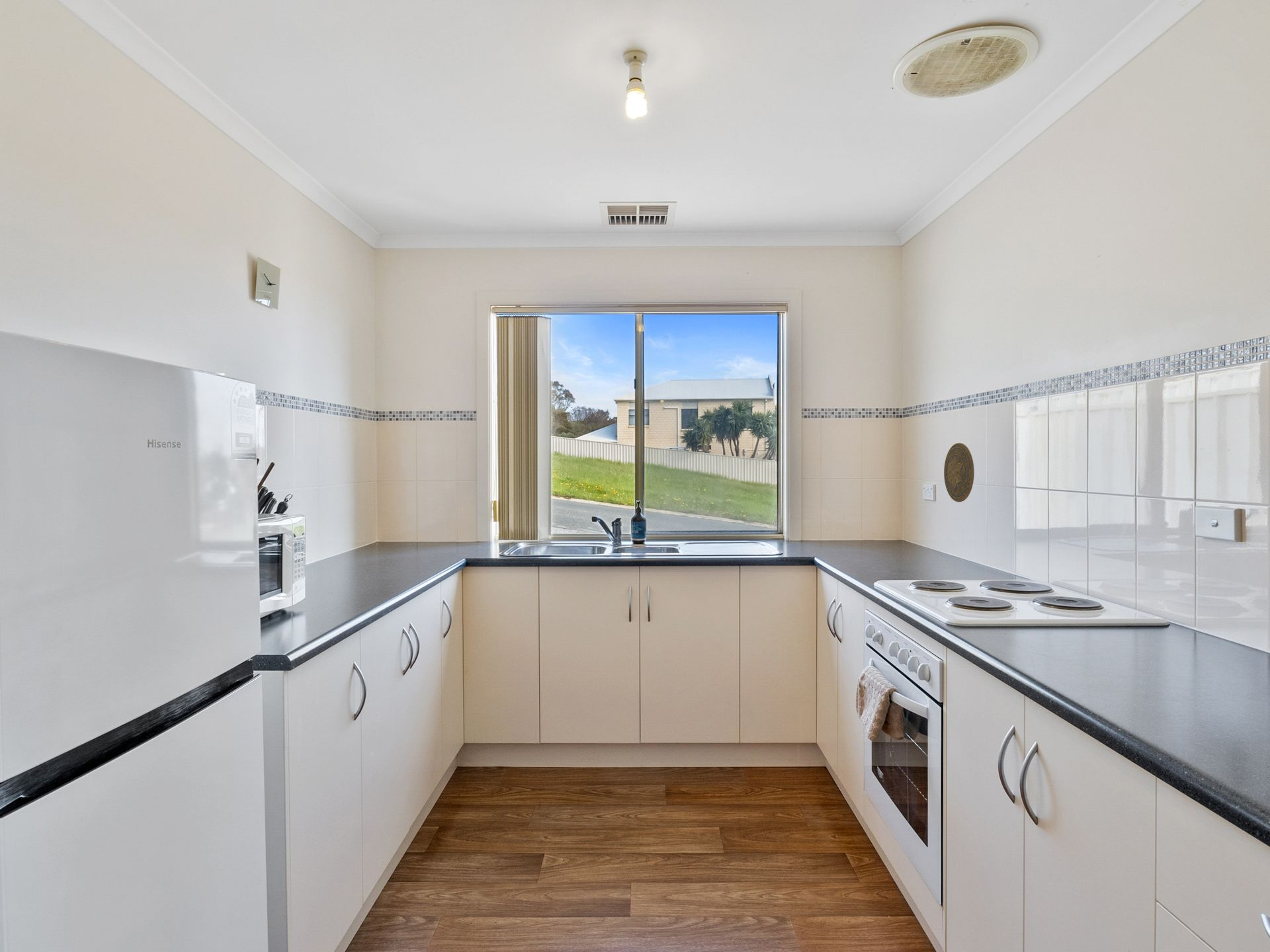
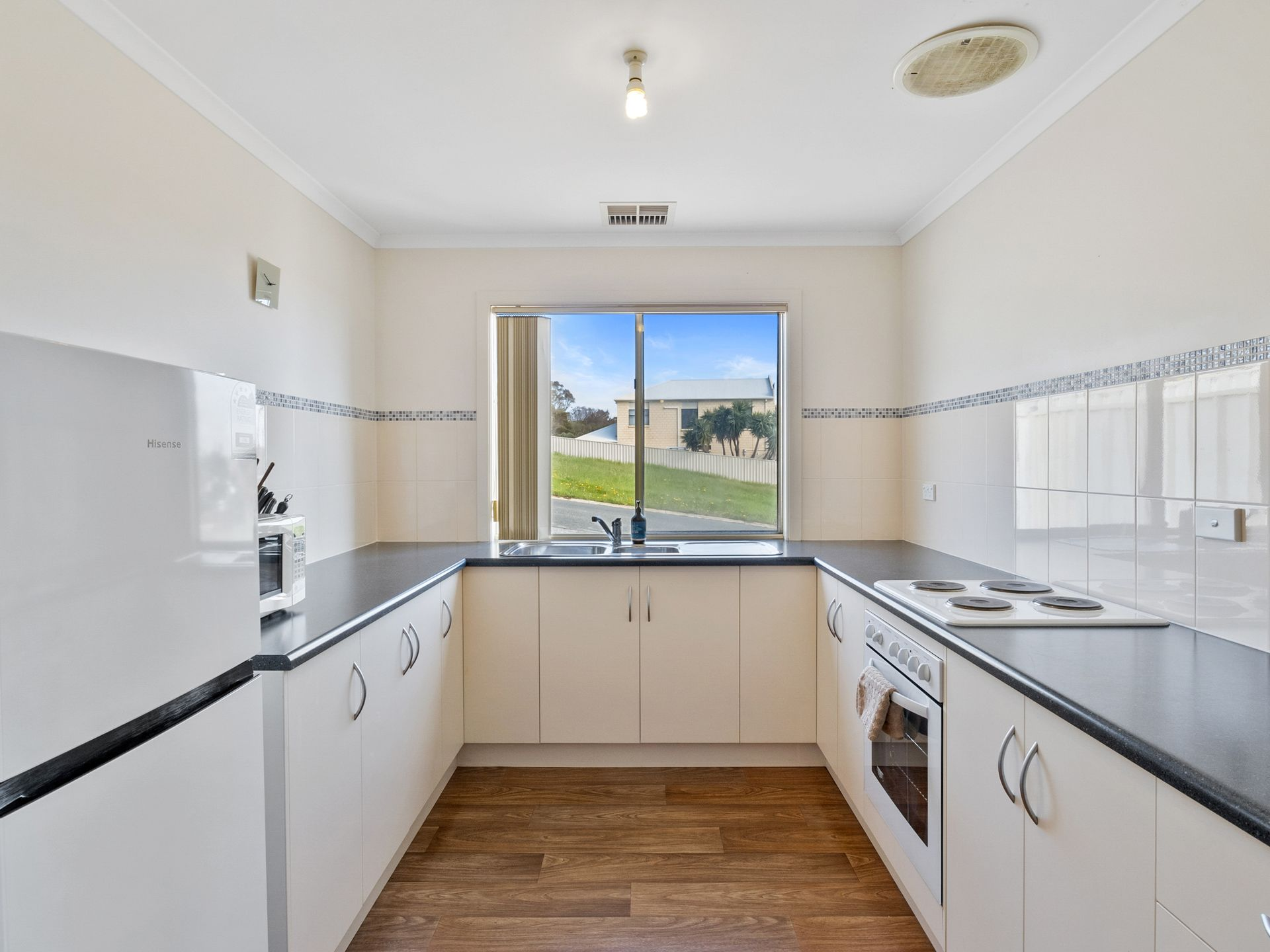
- decorative plate (956, 472)
